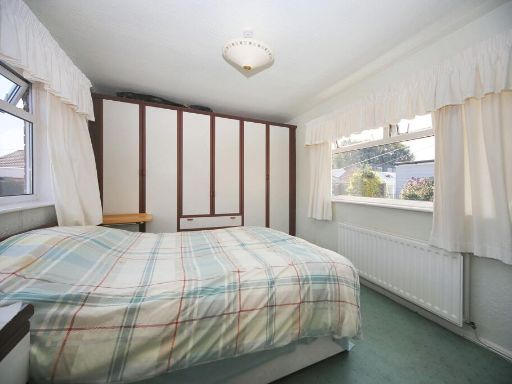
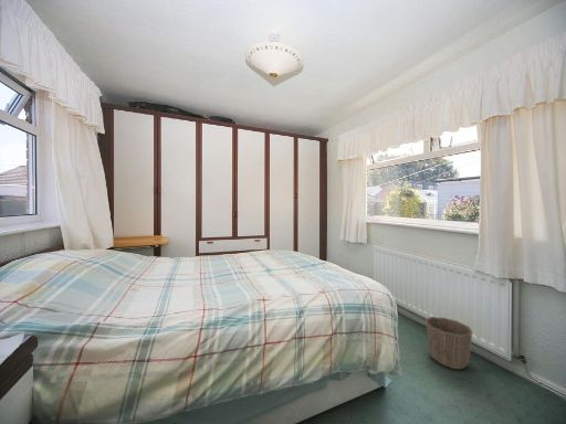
+ waste basket (448, 342)
